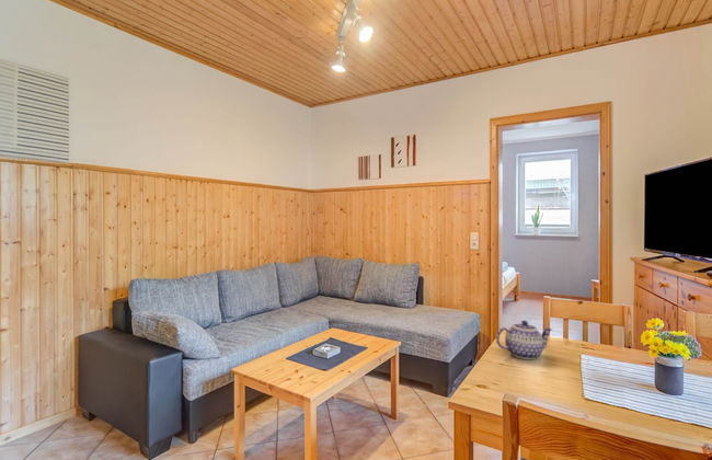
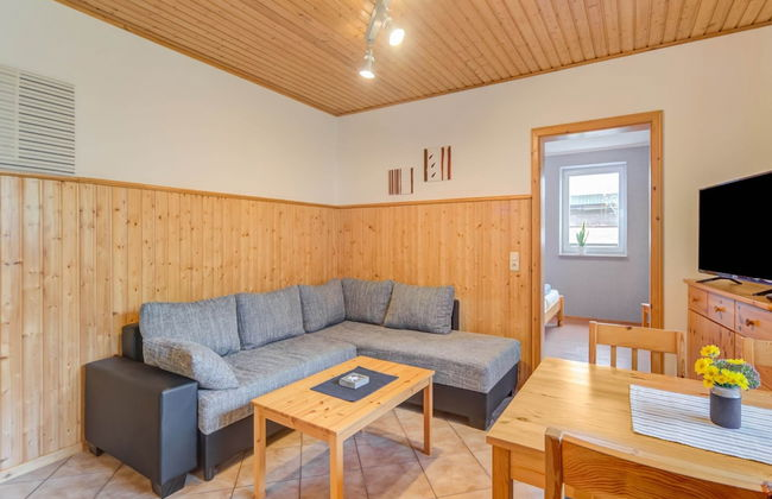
- teapot (524, 337)
